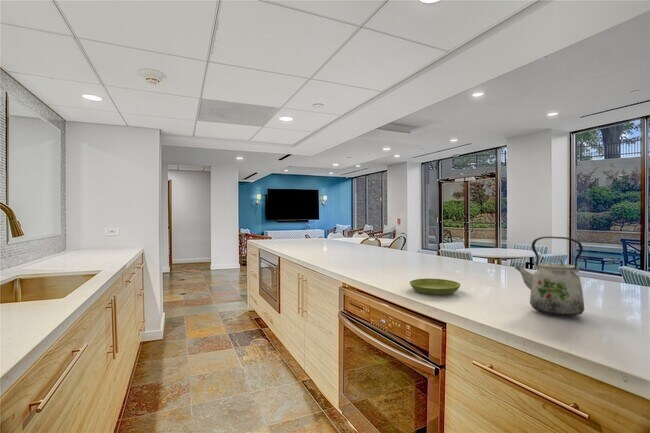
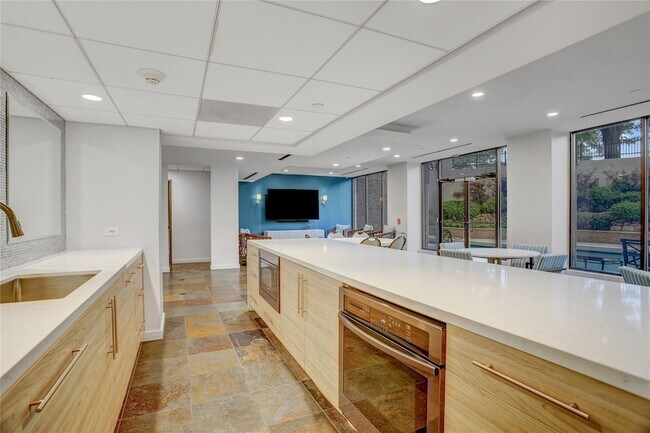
- kettle (546, 273)
- saucer (434, 286)
